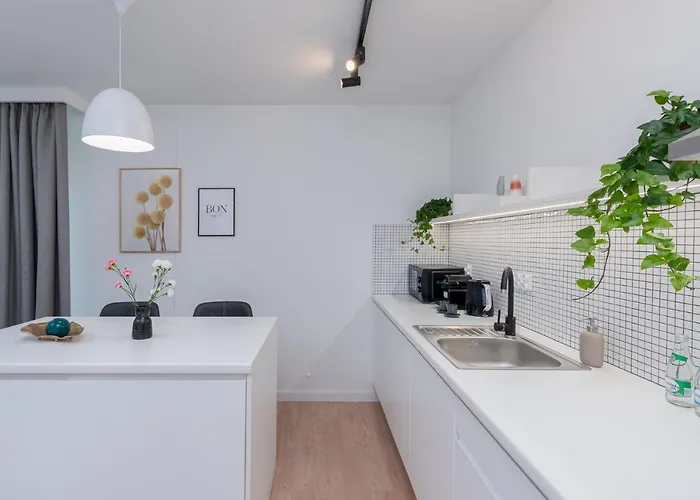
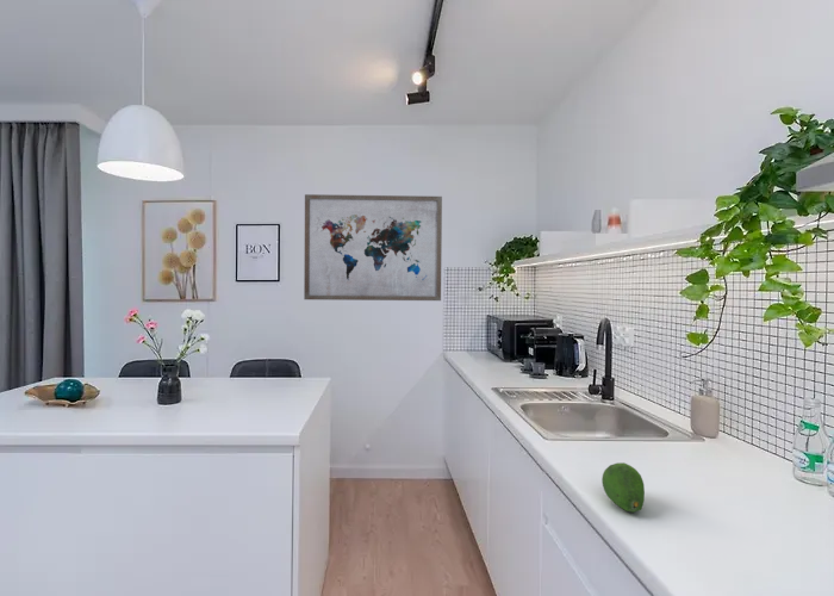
+ fruit (623, 485)
+ wall art (373, 248)
